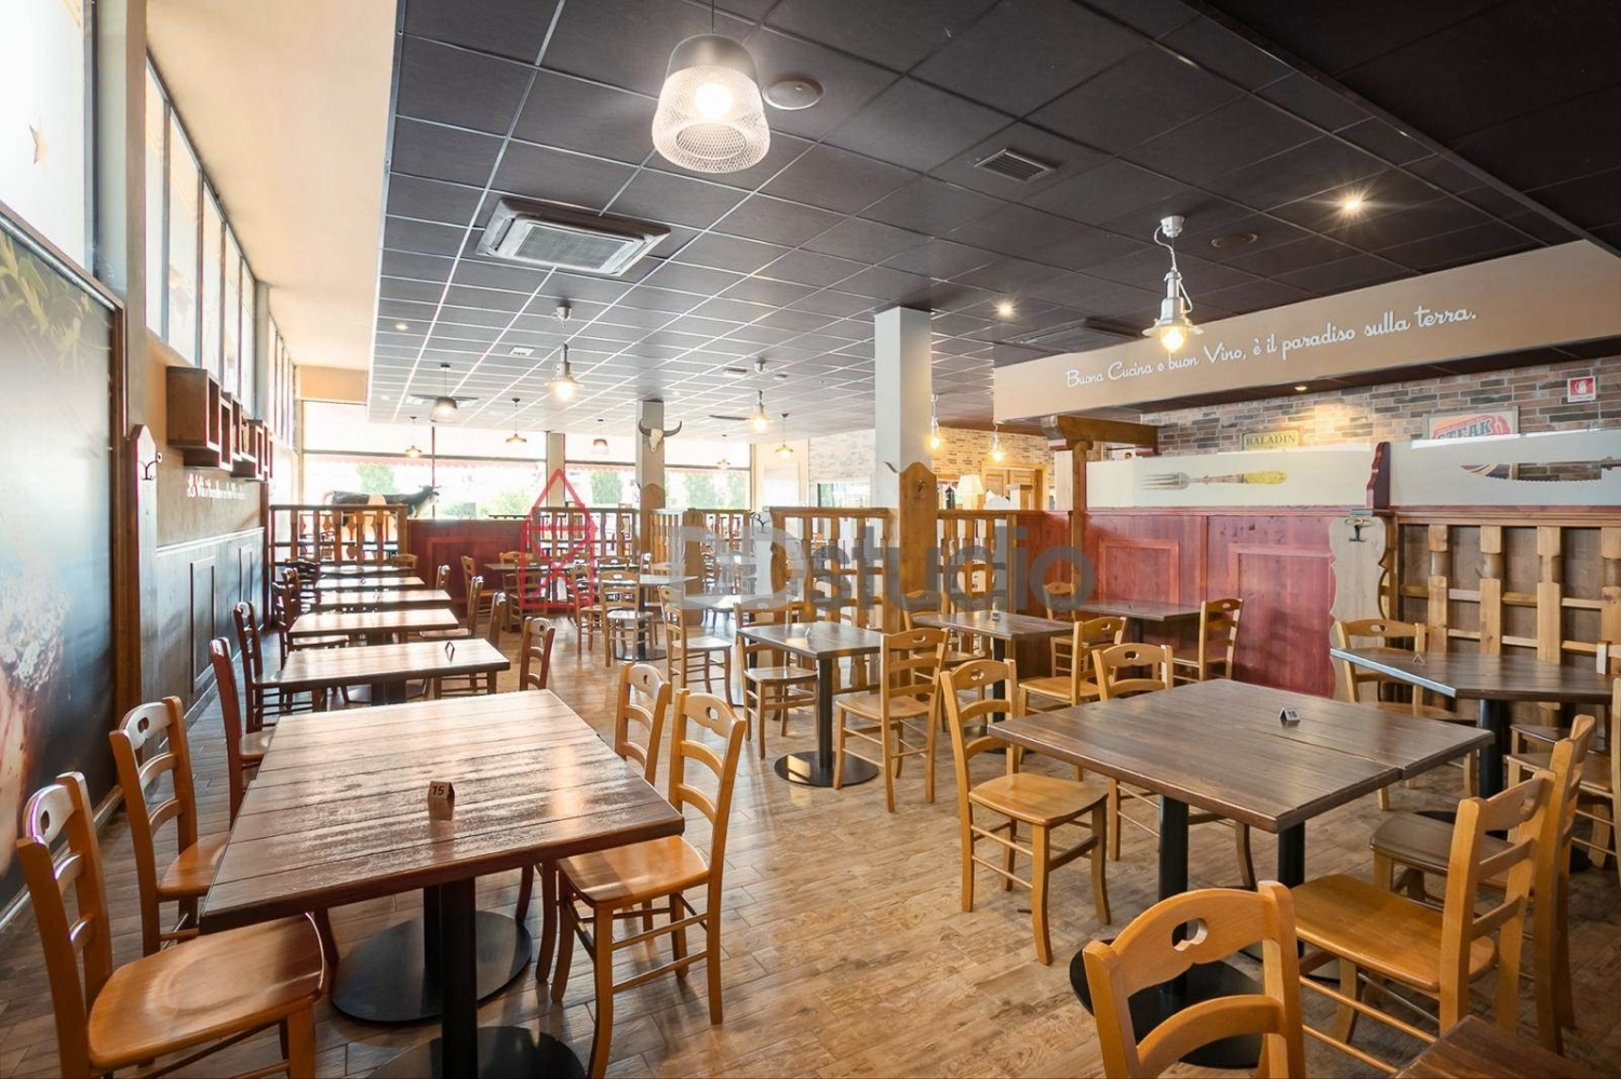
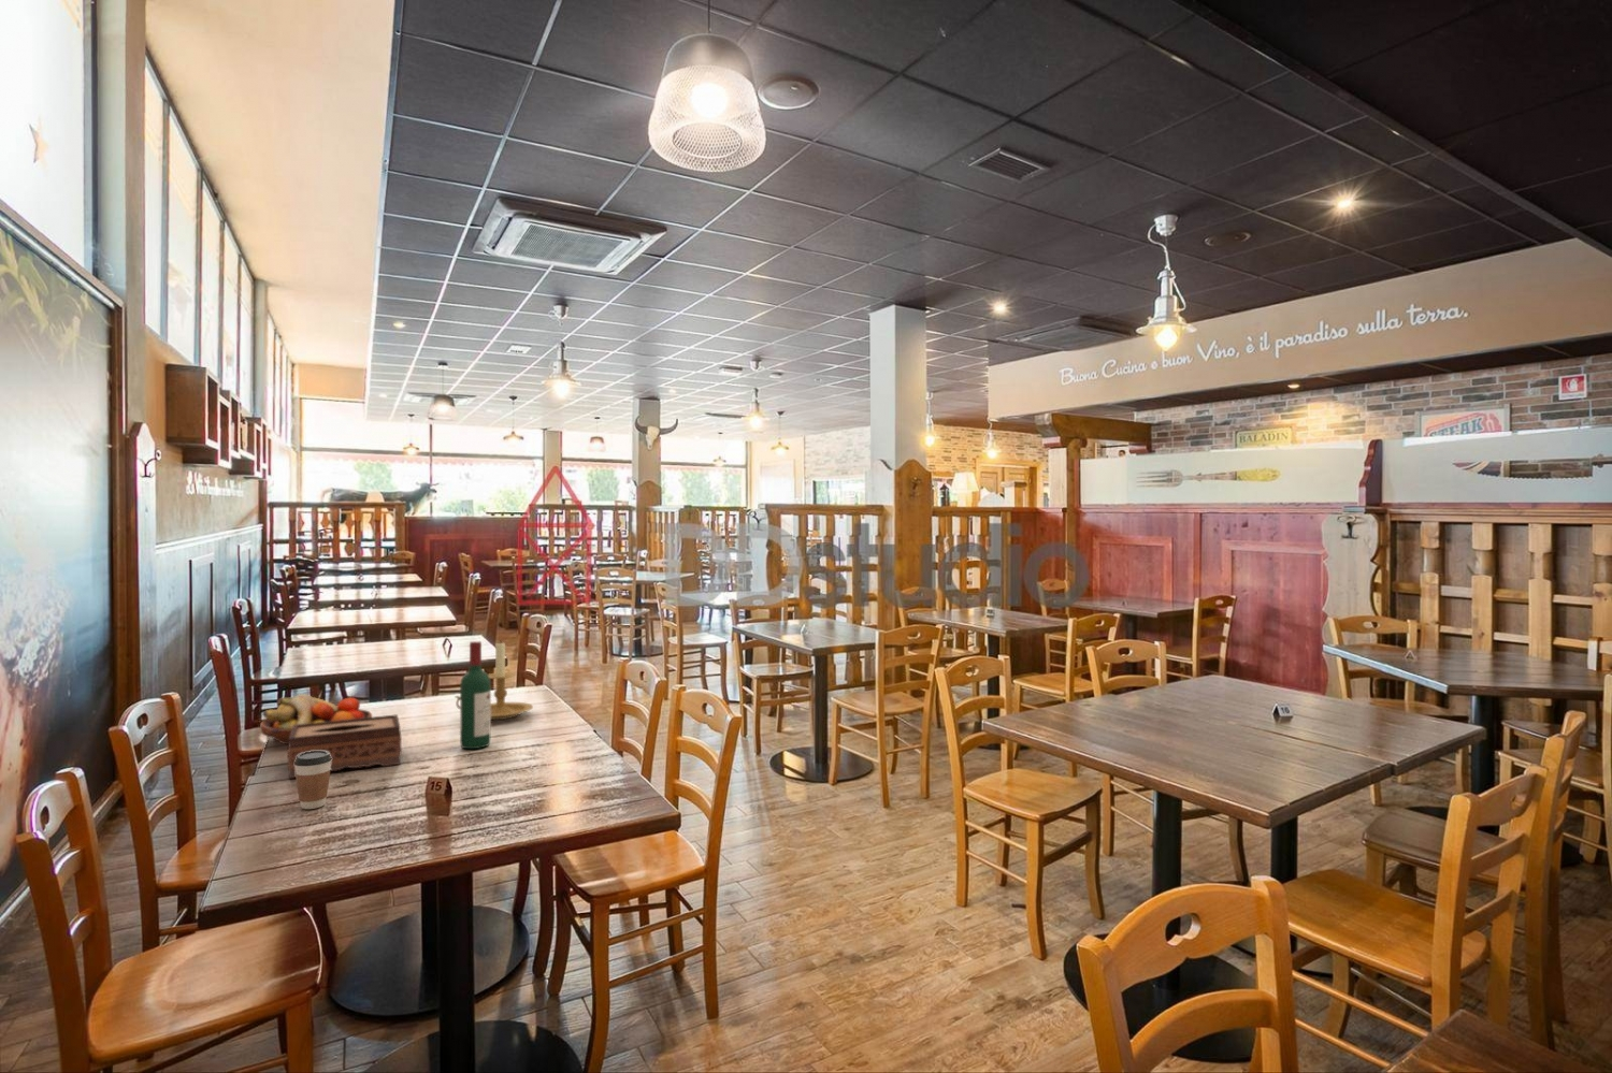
+ candle holder (499, 678)
+ fruit bowl (317, 714)
+ coffee cup (313, 780)
+ wine bottle (475, 692)
+ tissue box (346, 745)
